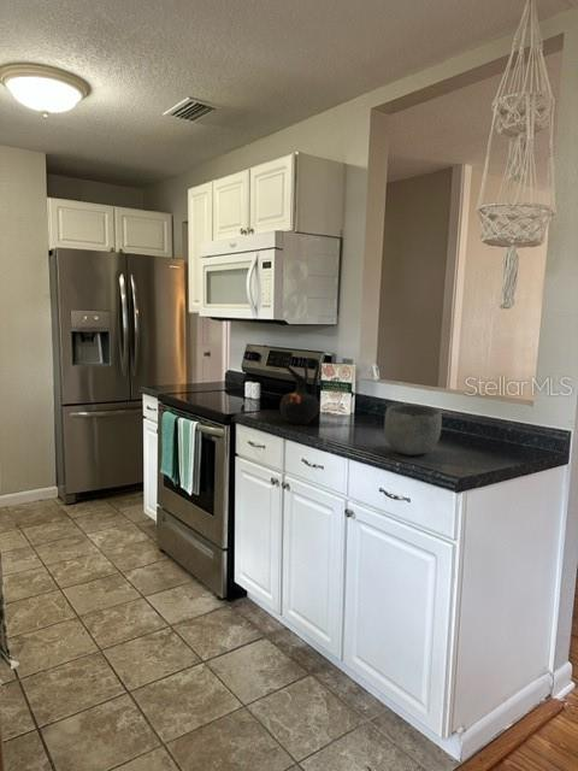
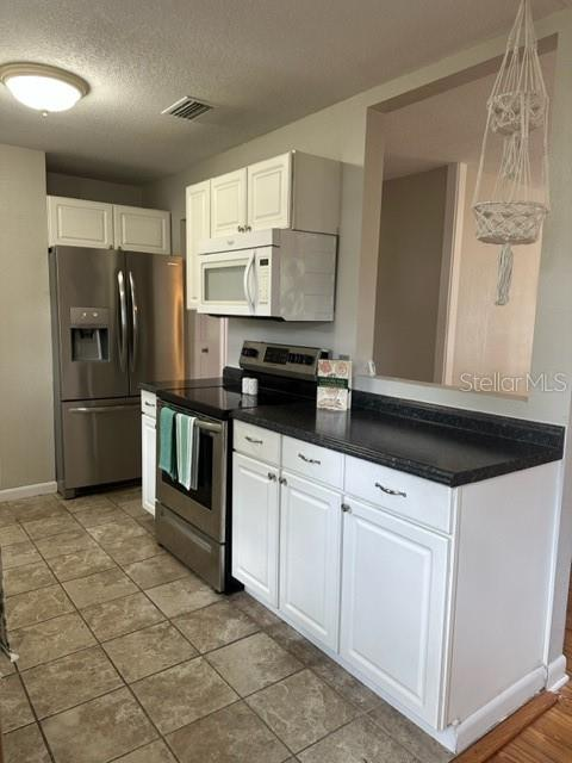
- ceramic jug (300, 389)
- bowl (412, 430)
